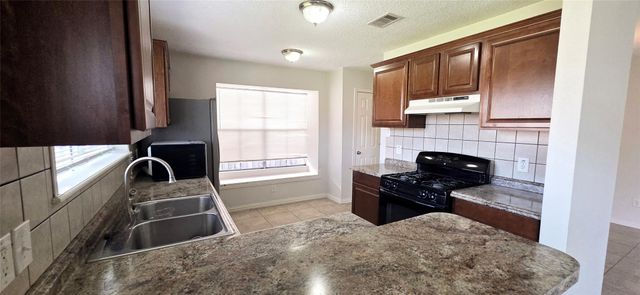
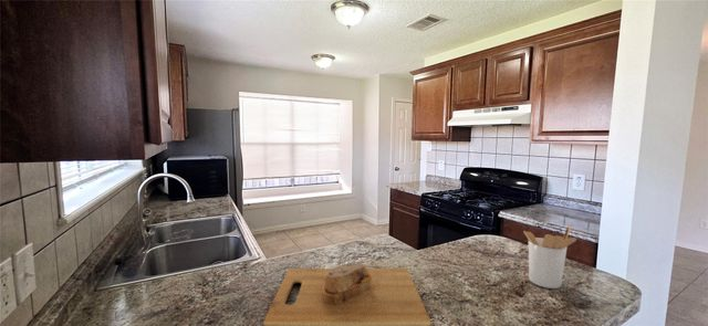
+ utensil holder (550, 256)
+ cutting board (347, 282)
